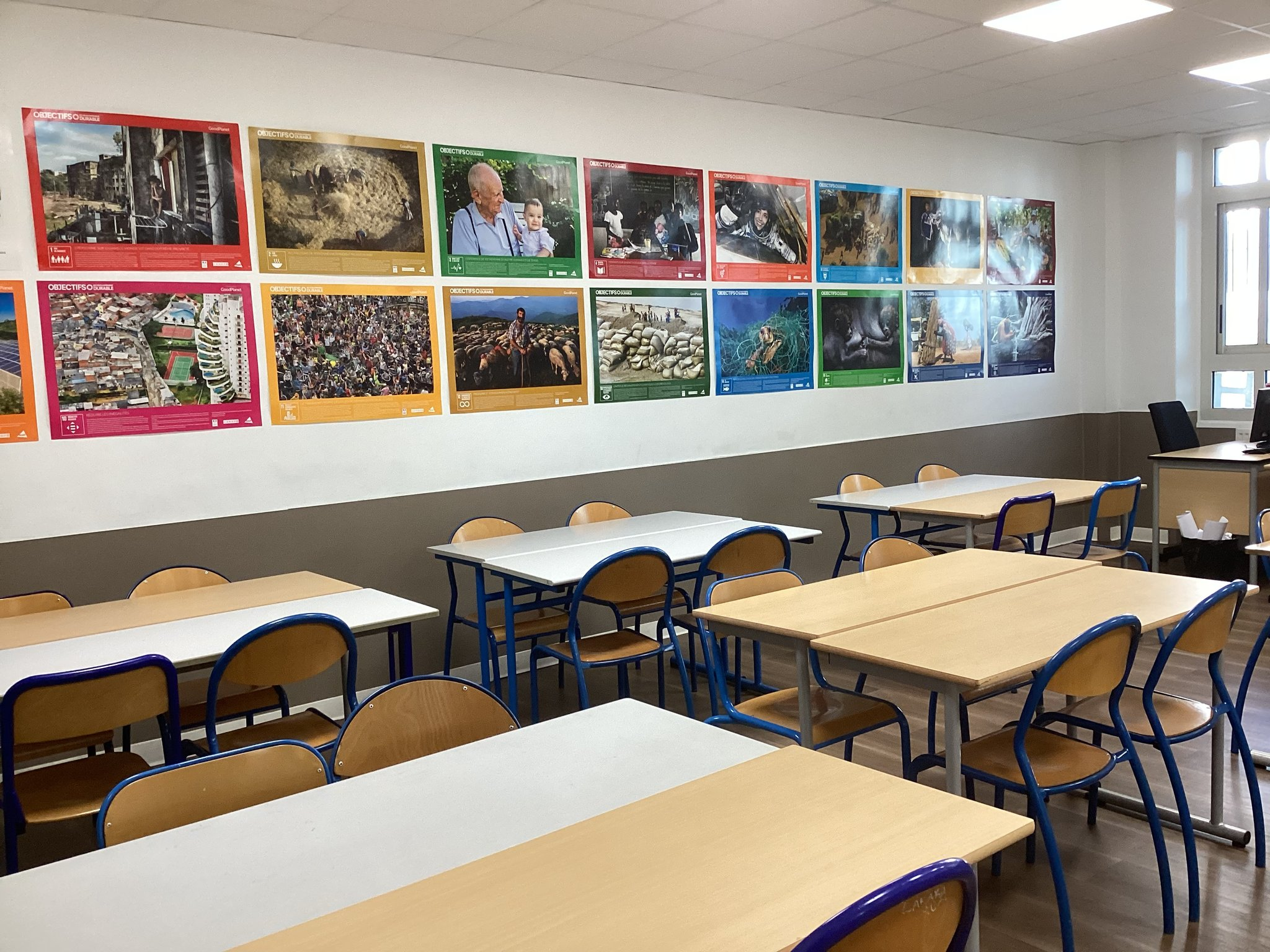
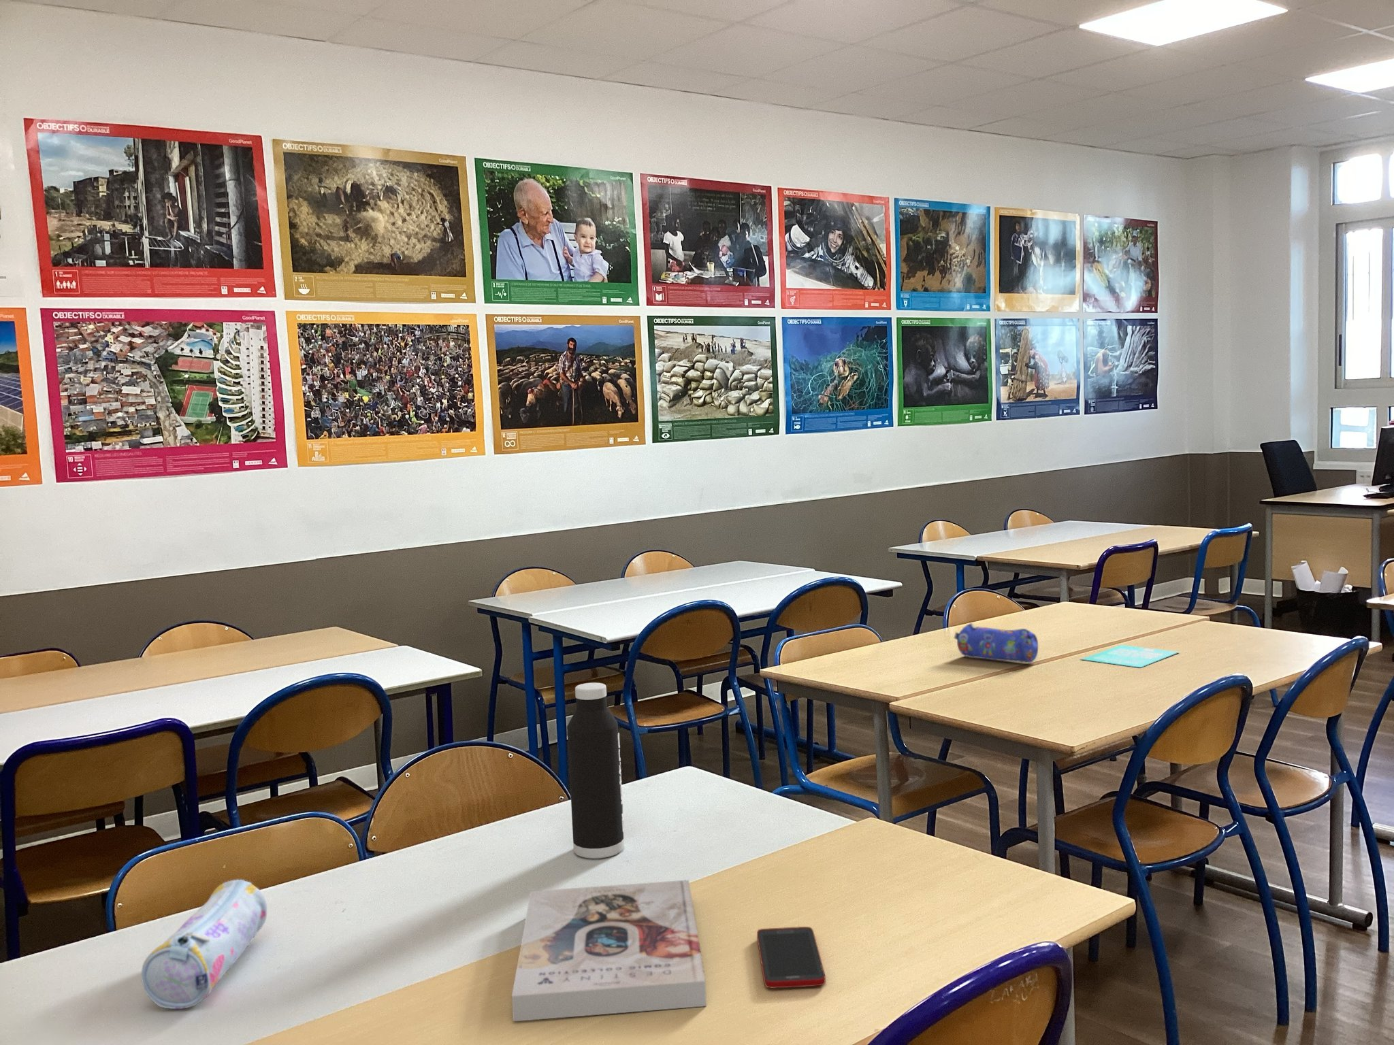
+ water bottle (595, 767)
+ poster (1129, 655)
+ pencil case (997, 642)
+ pencil case (207, 940)
+ cell phone (789, 956)
+ book (610, 943)
